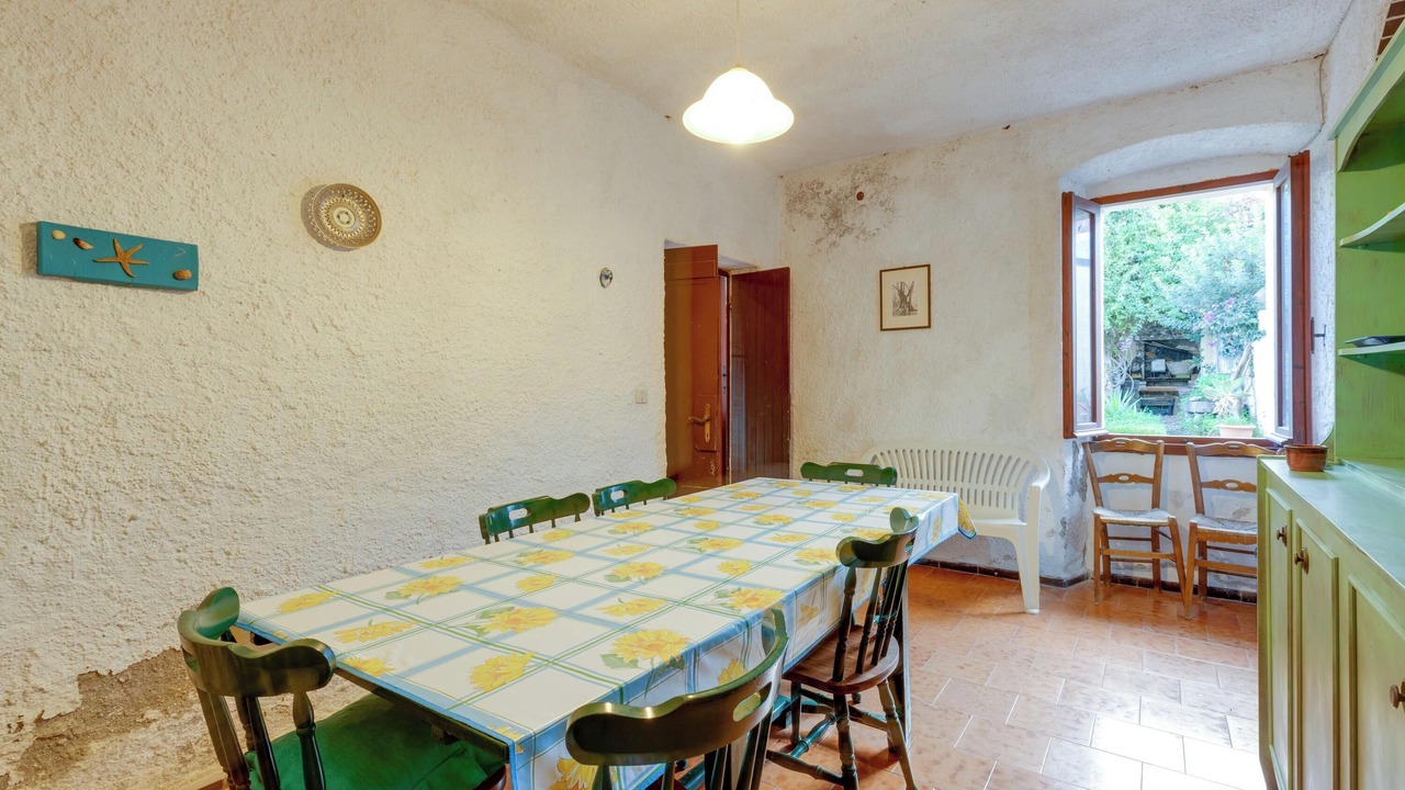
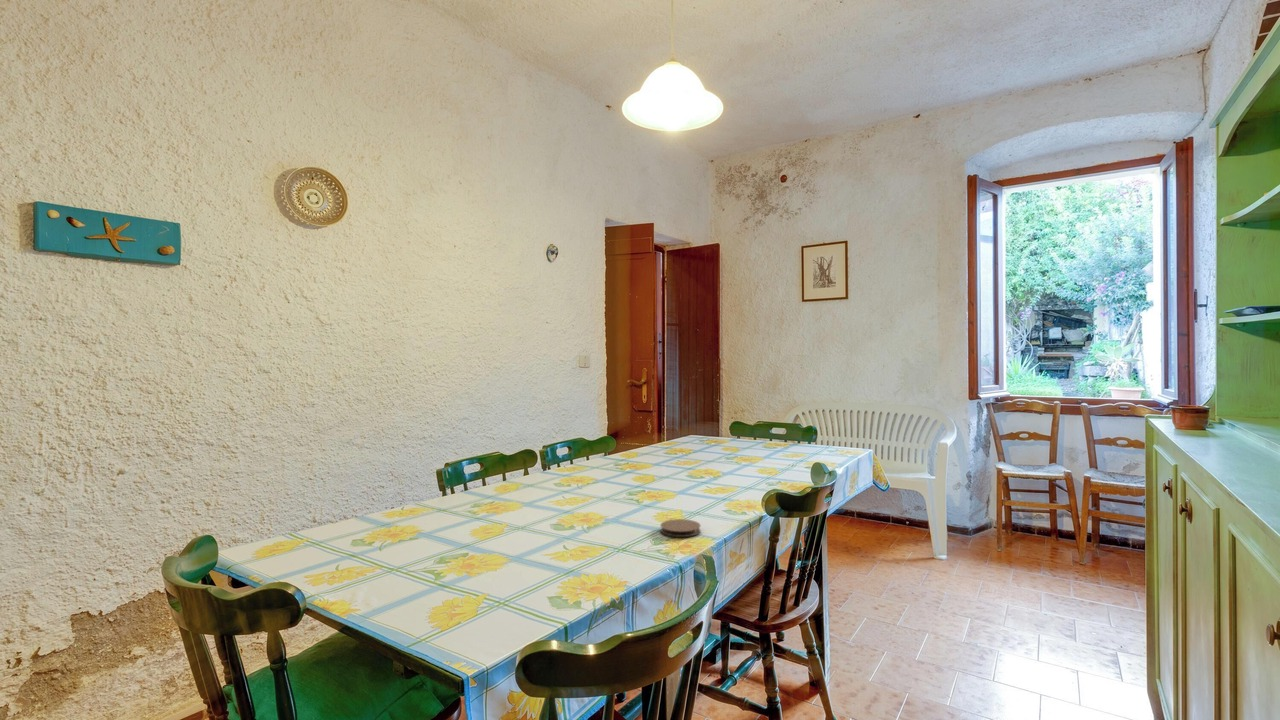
+ coaster (680, 527)
